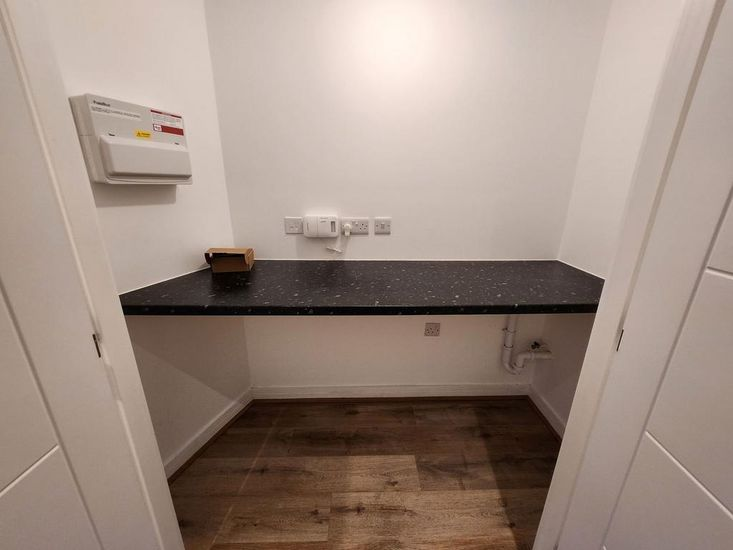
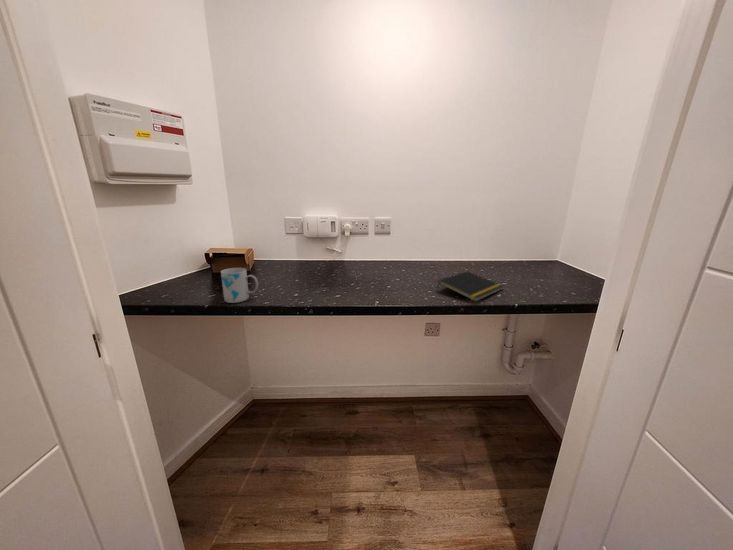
+ mug (240, 284)
+ notepad (471, 284)
